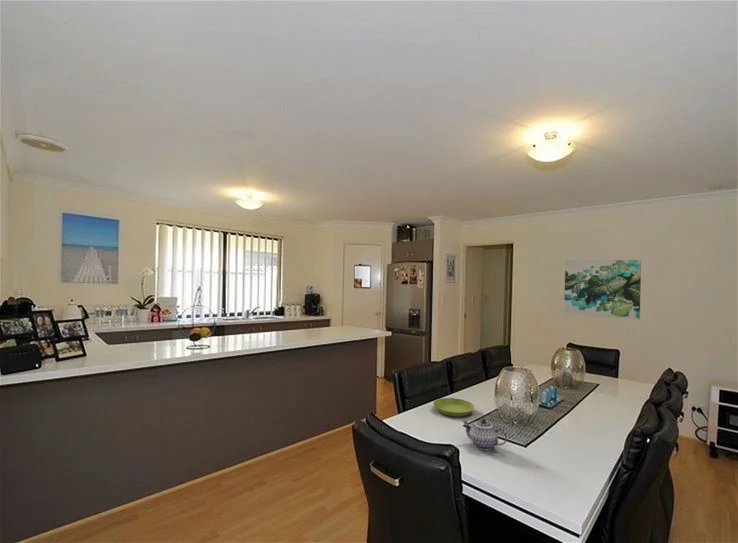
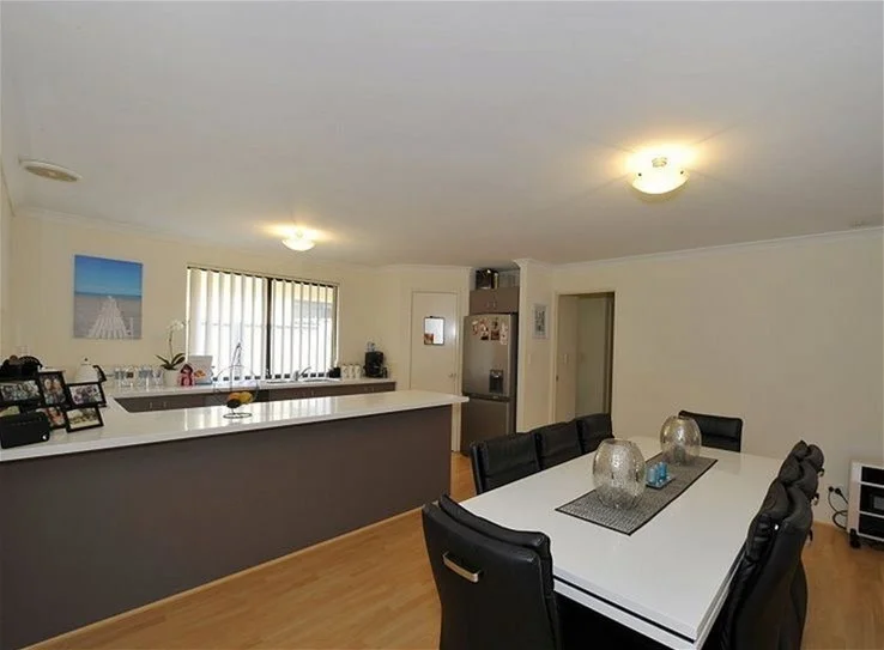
- teapot (483, 432)
- saucer (453, 407)
- wall art (600, 288)
